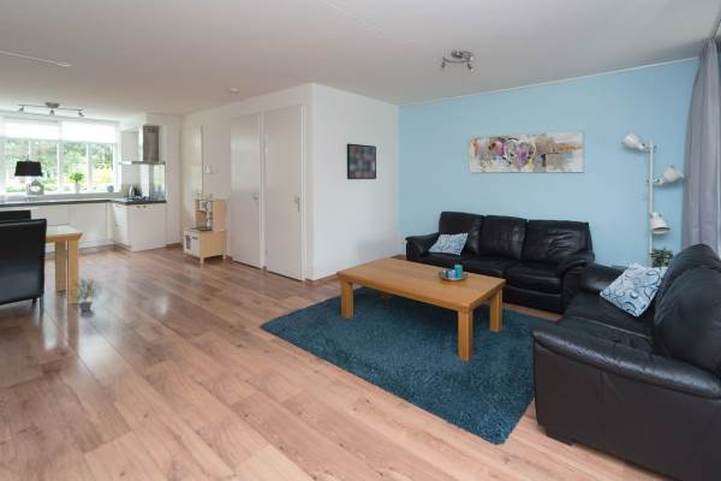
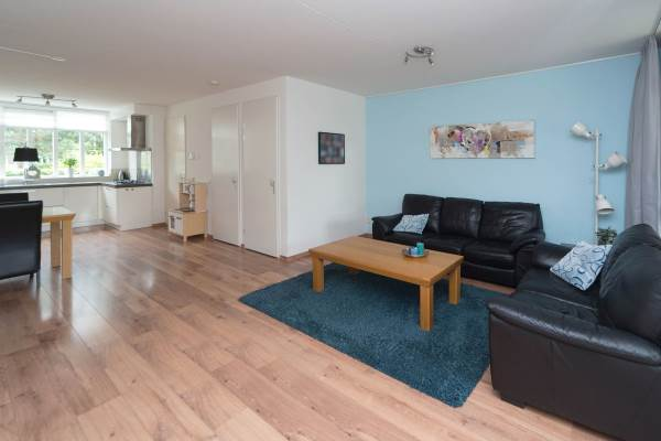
- potted plant (85, 292)
